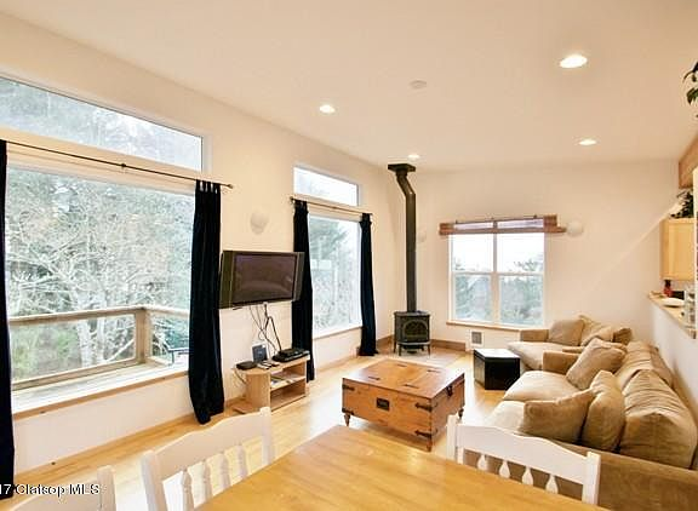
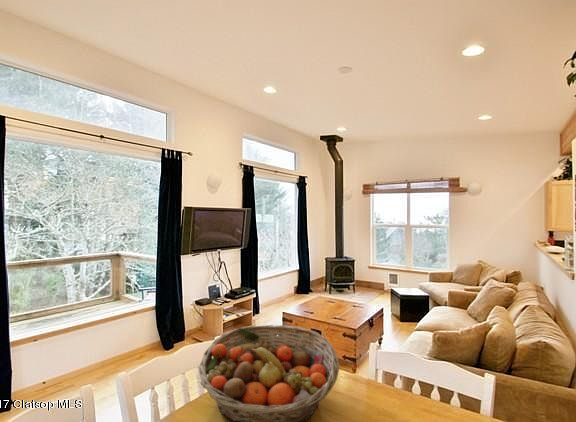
+ fruit basket (268, 370)
